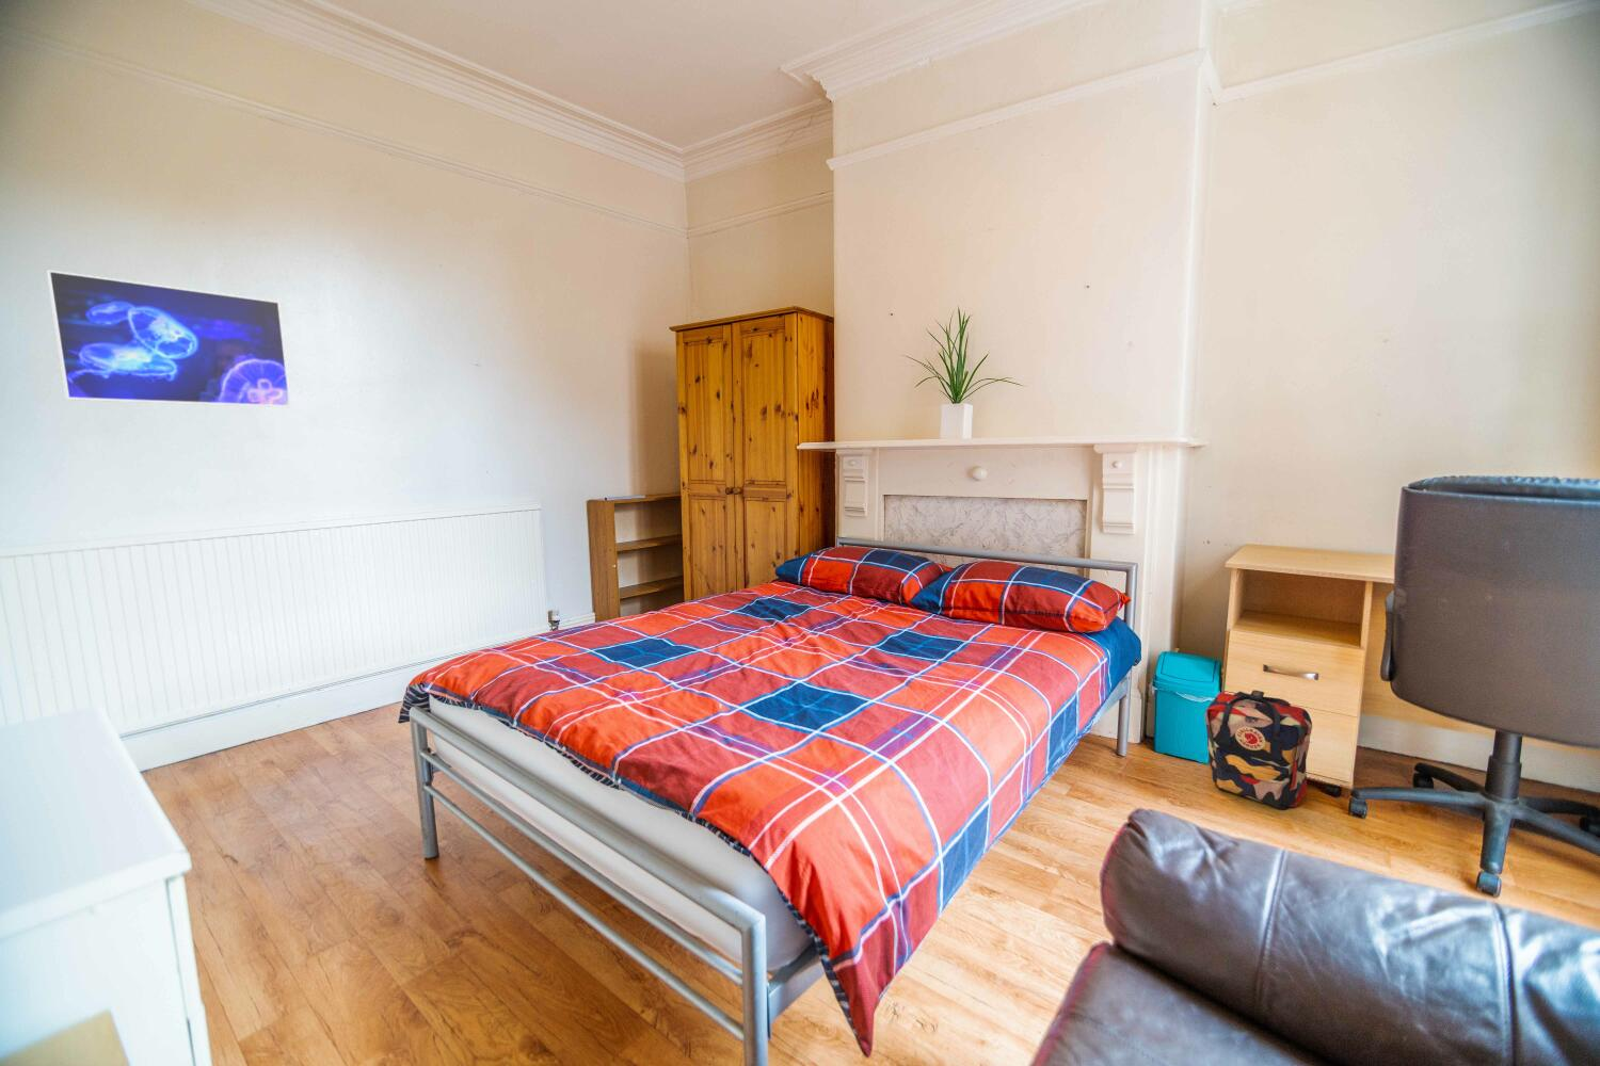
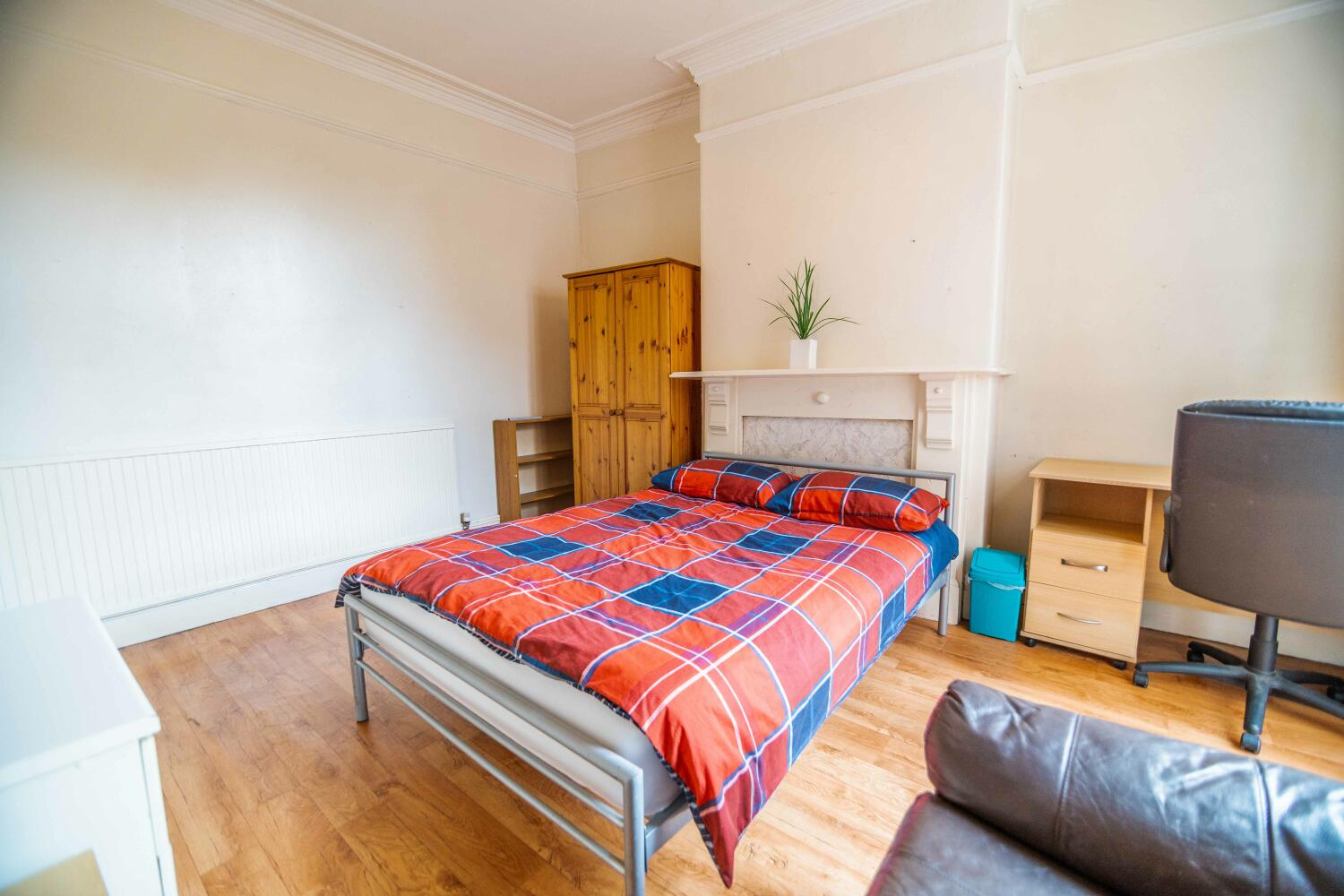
- backpack (1256, 740)
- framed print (181, 345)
